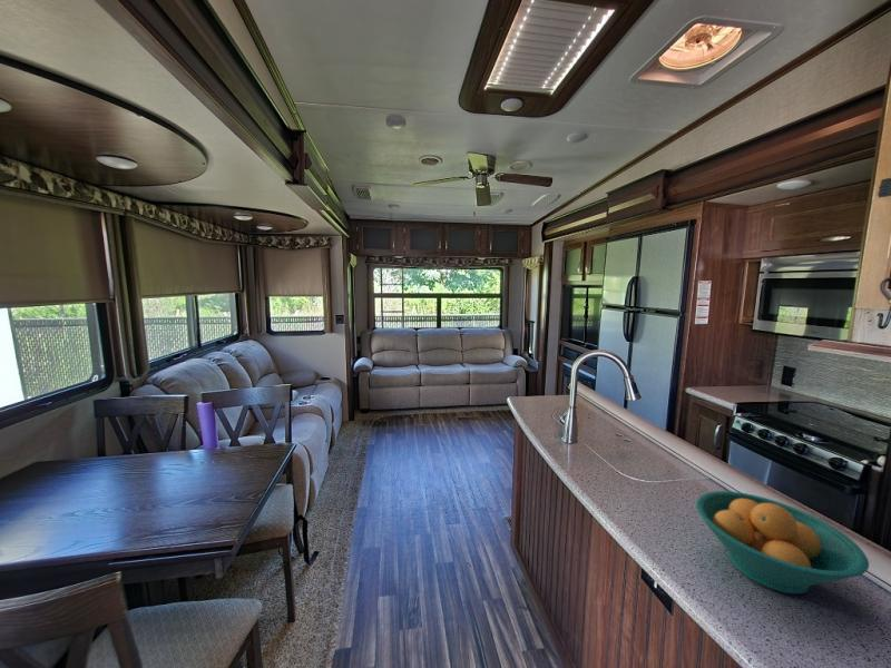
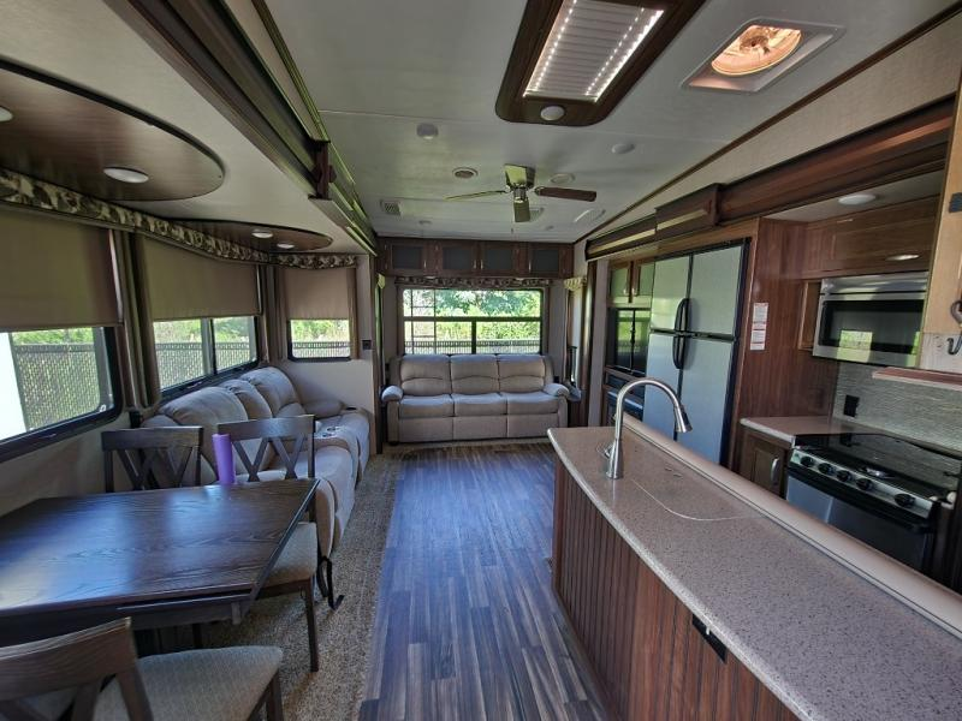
- fruit bowl (770, 538)
